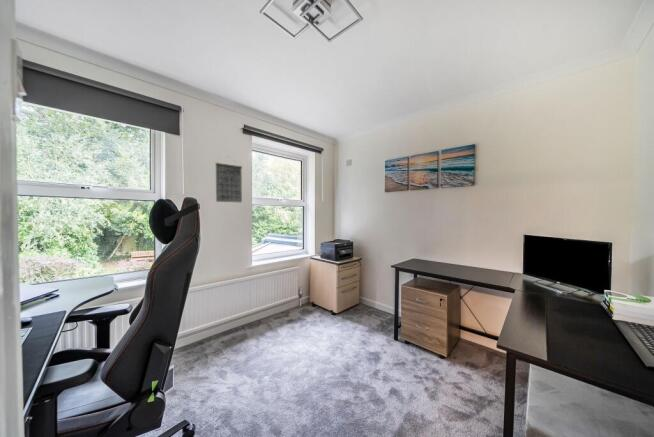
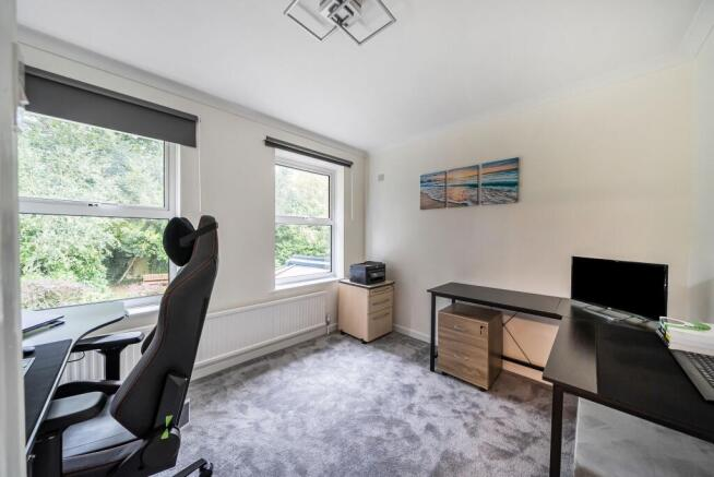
- calendar (229, 178)
